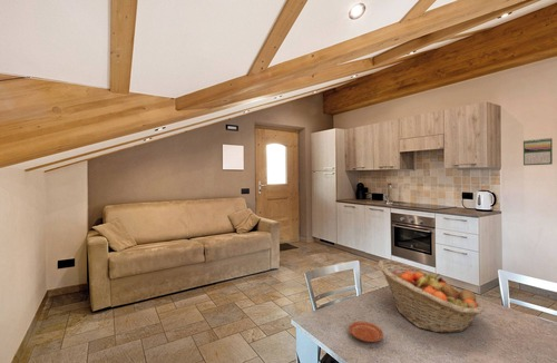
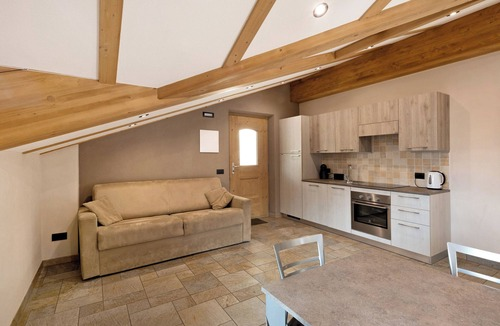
- calendar (537, 151)
- fruit basket (424, 290)
- plate (365, 333)
